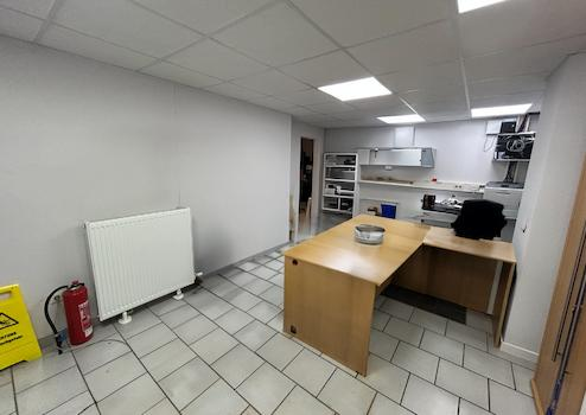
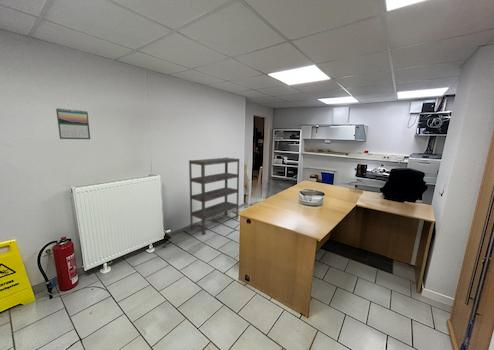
+ shelving unit (216, 192)
+ calendar (74, 124)
